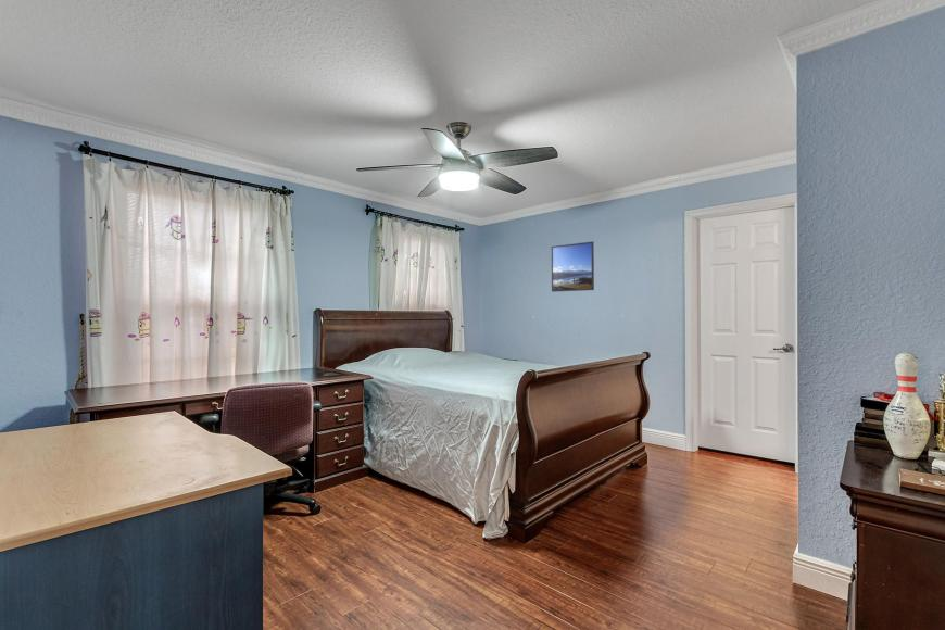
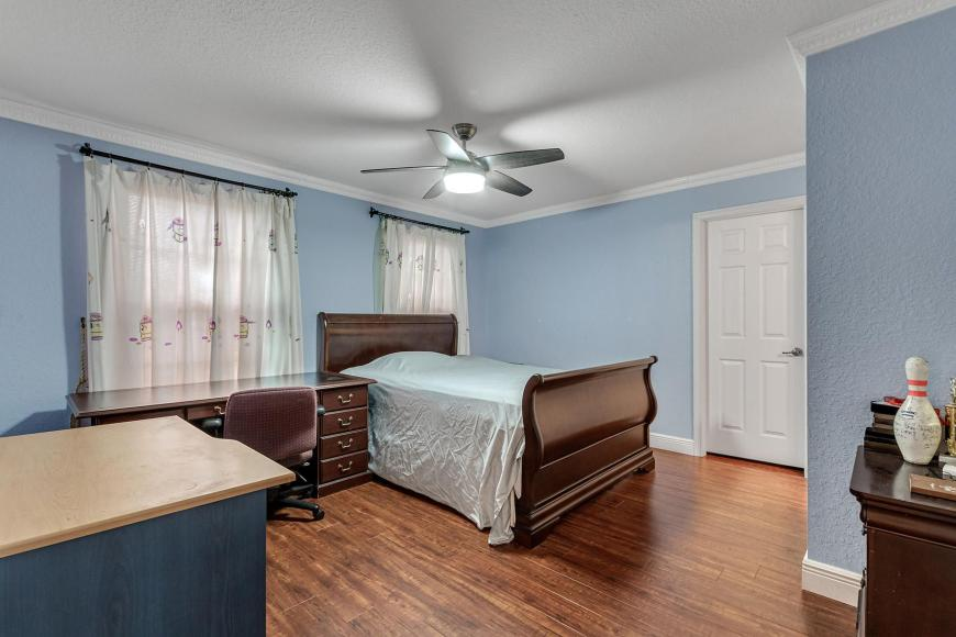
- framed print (571, 267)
